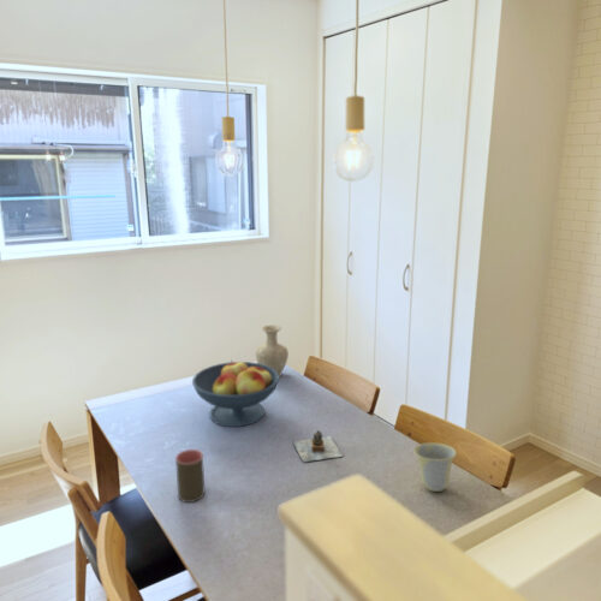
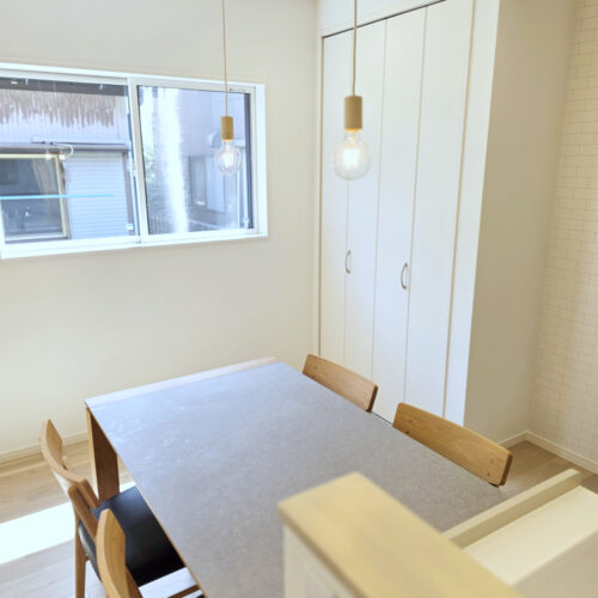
- vase (272, 351)
- teapot (317, 439)
- fruit bowl (236, 388)
- cup (433, 466)
- cup (190, 475)
